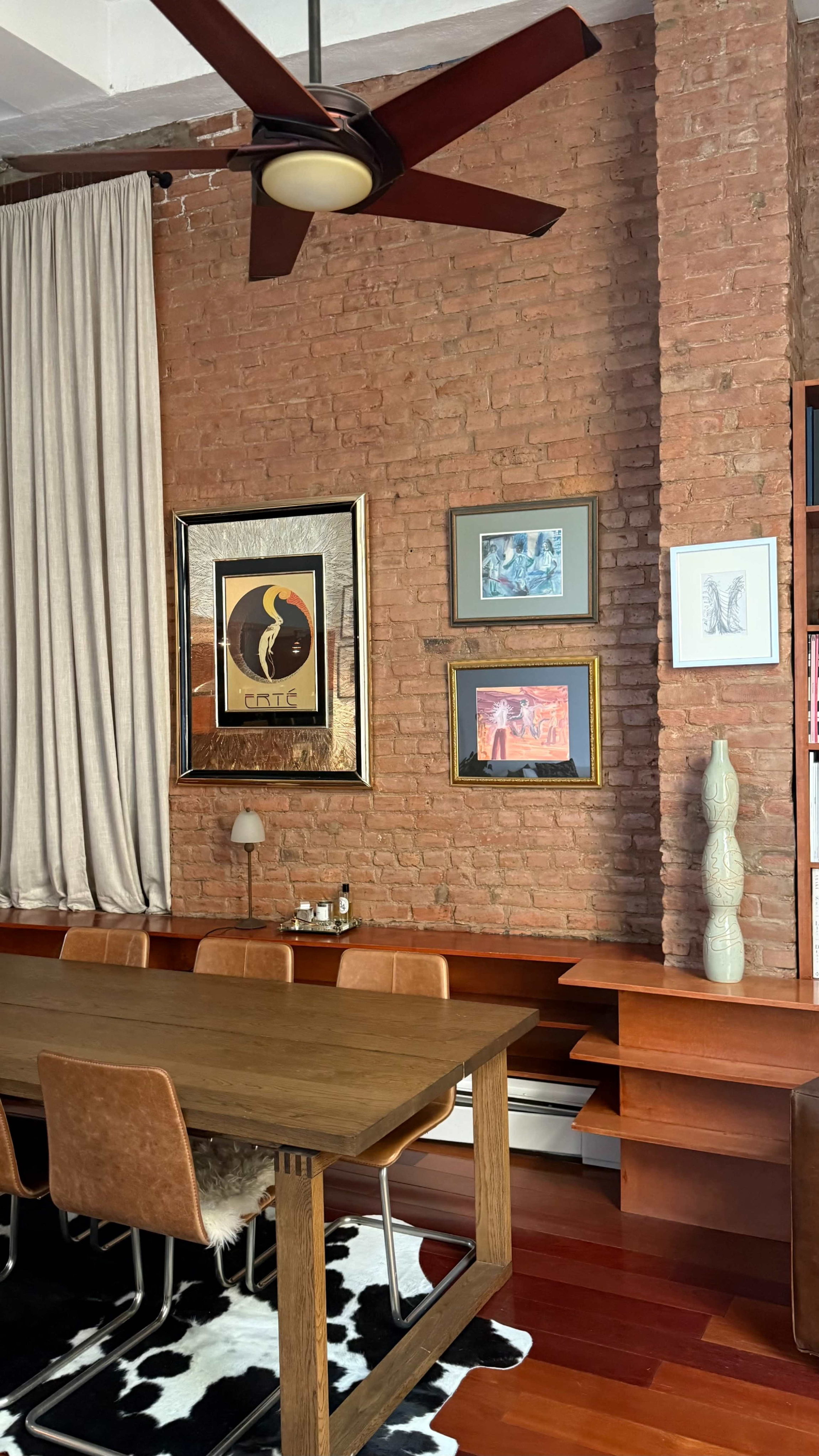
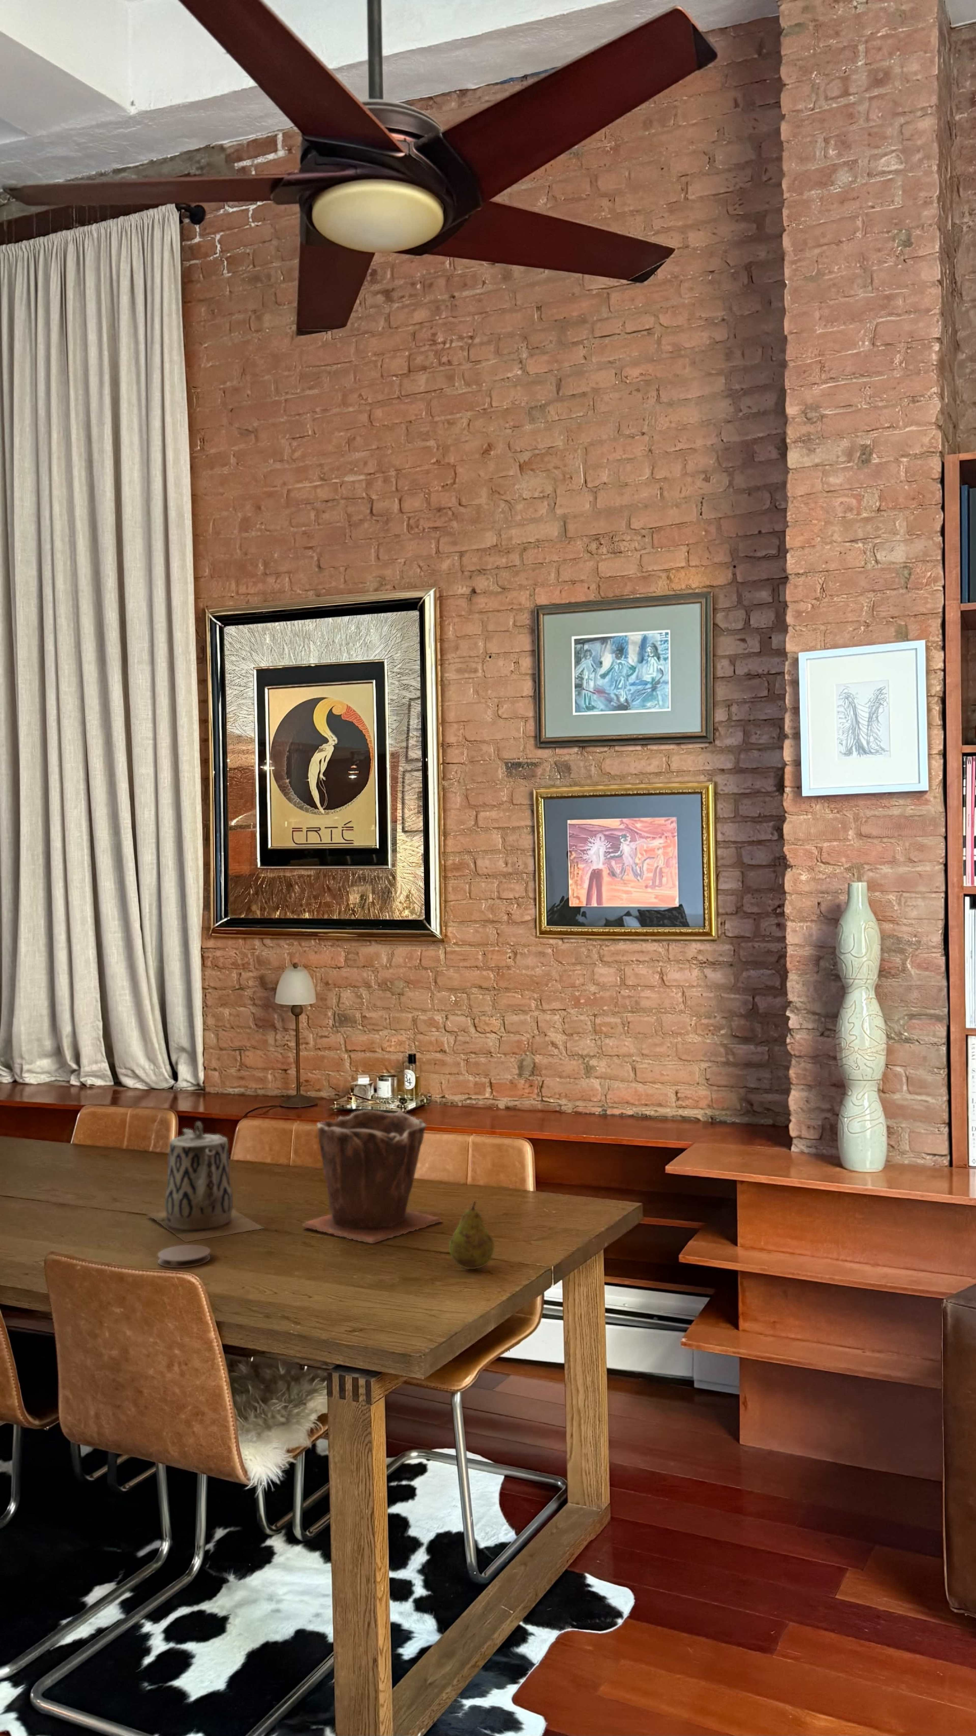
+ coaster (184, 1256)
+ fruit (471, 1236)
+ teapot (204, 1171)
+ plant pot (372, 1171)
